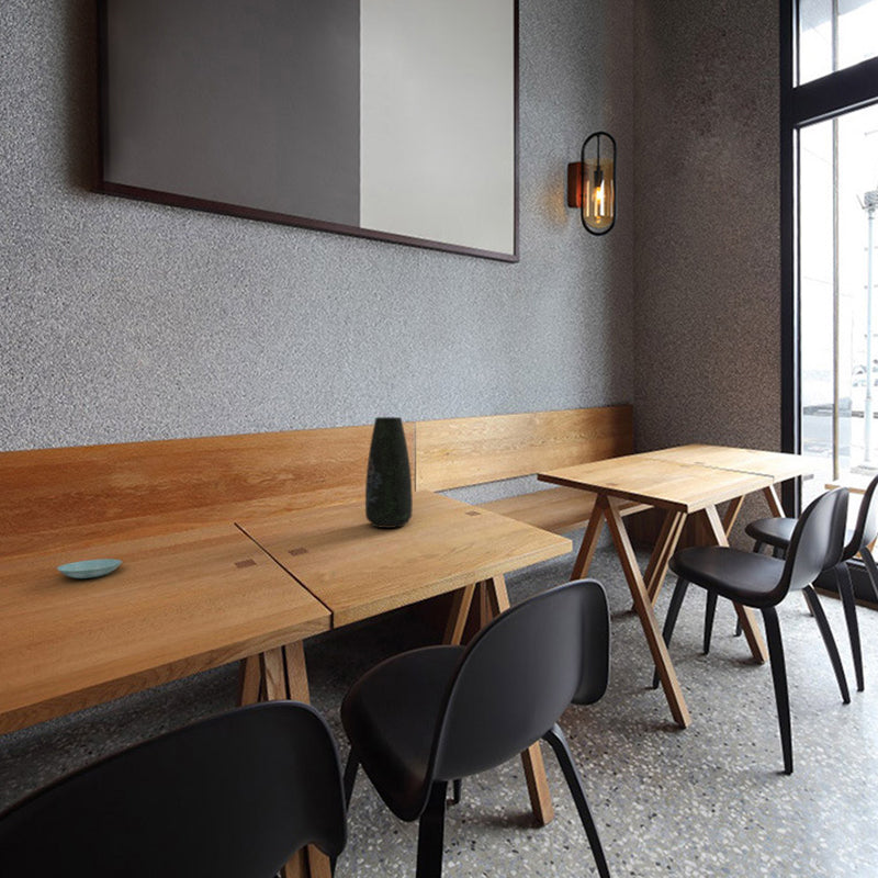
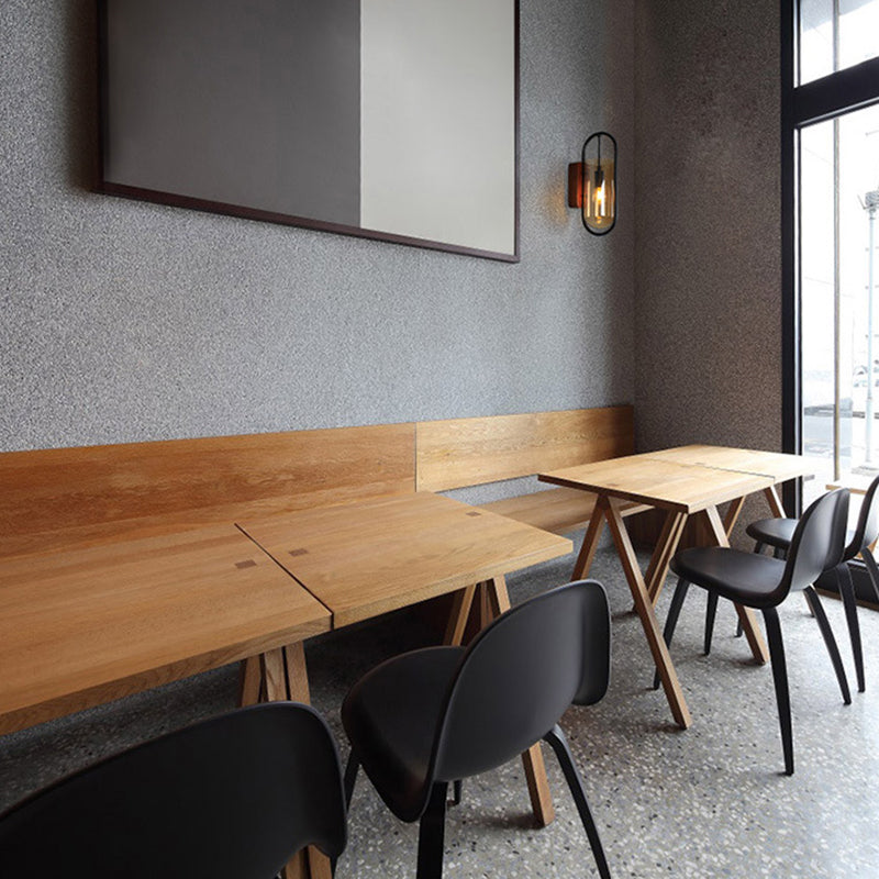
- saucer (90, 570)
- vase (389, 471)
